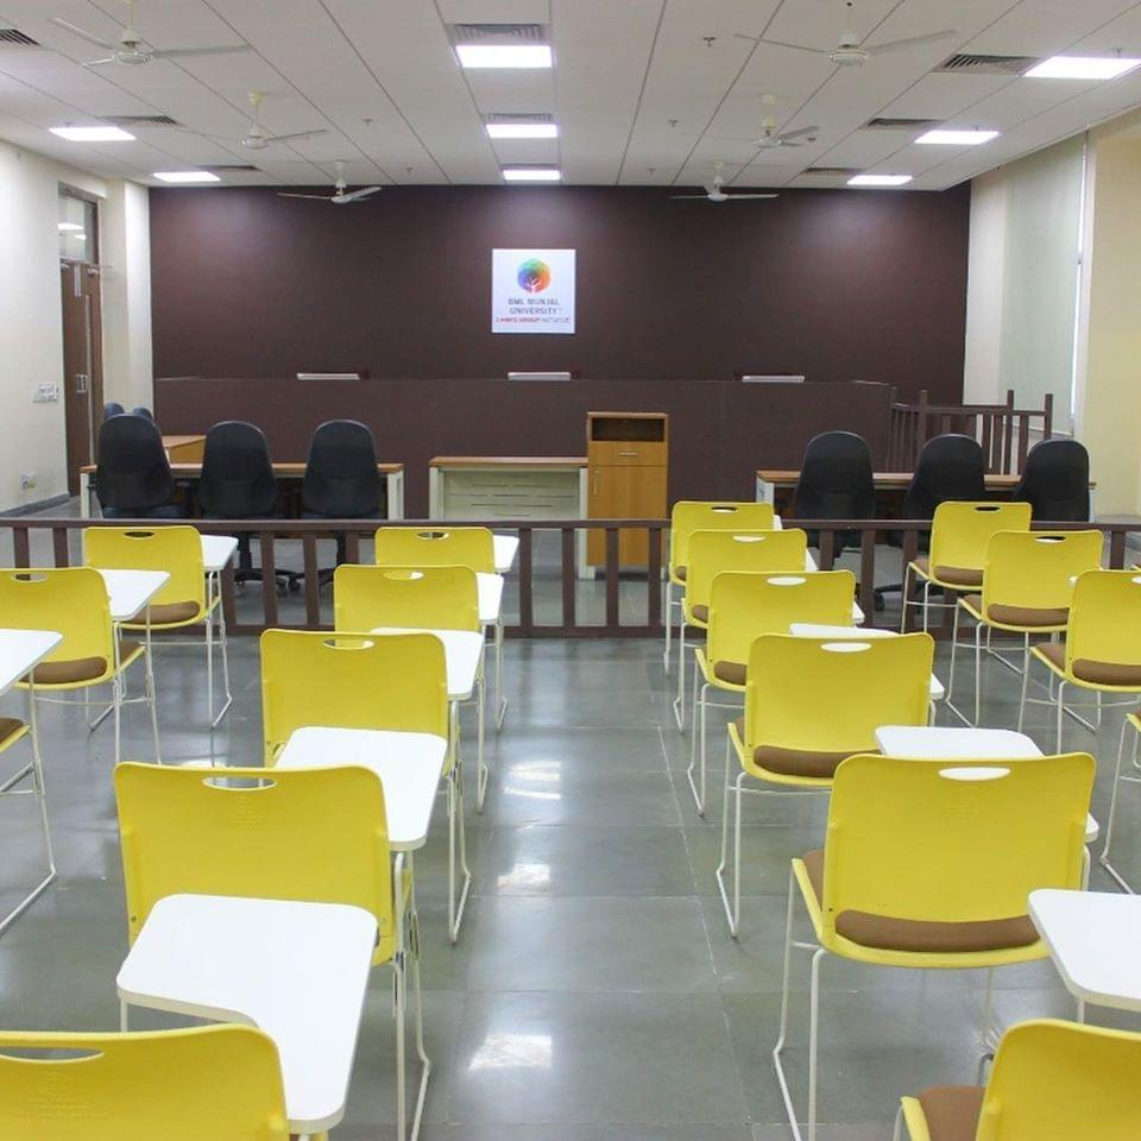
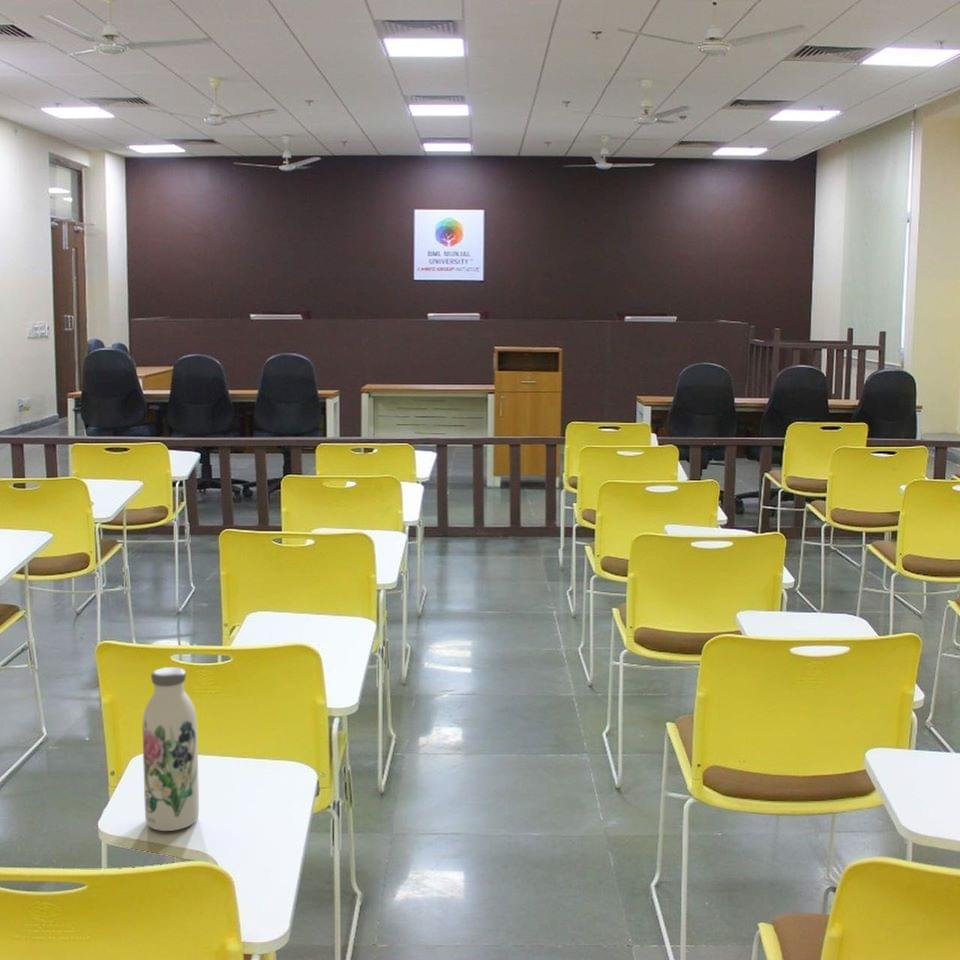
+ water bottle (170, 746)
